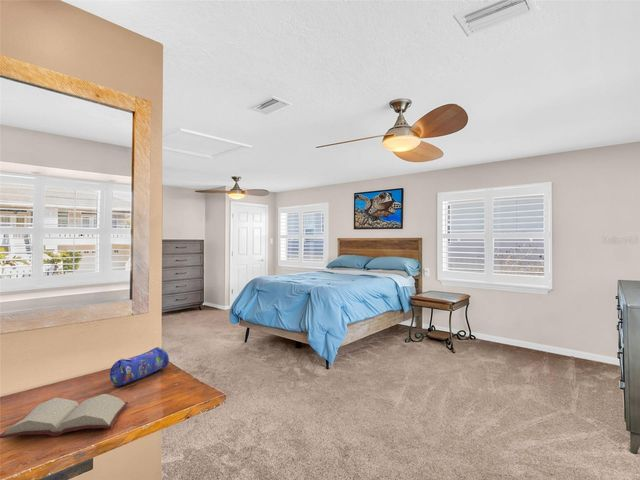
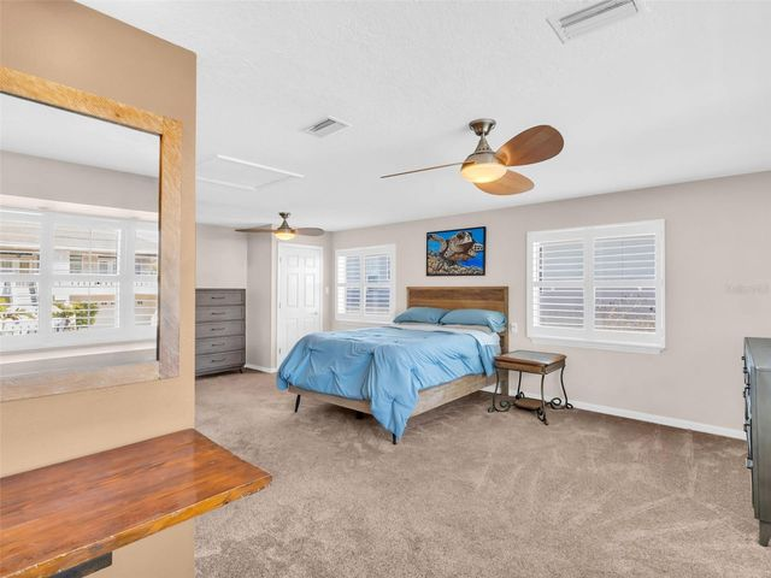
- pencil case (140, 364)
- hardback book (69, 413)
